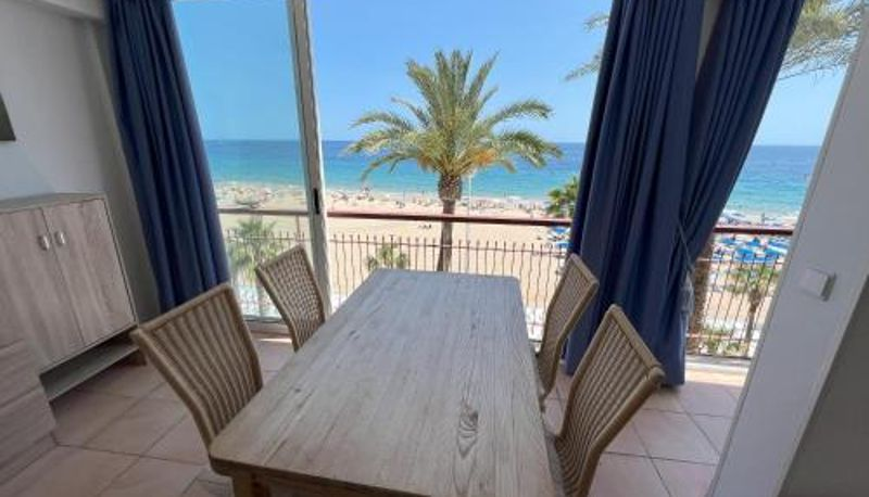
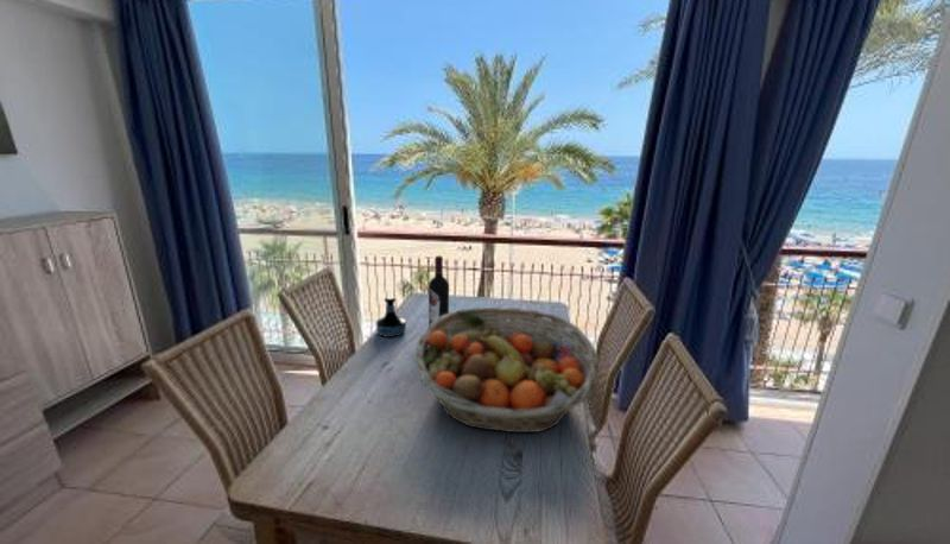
+ tequila bottle (391, 314)
+ fruit basket (504, 365)
+ wine bottle (438, 295)
